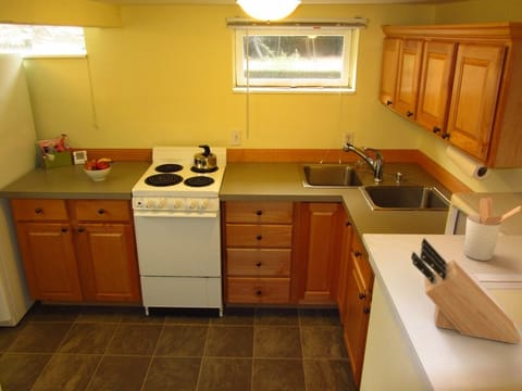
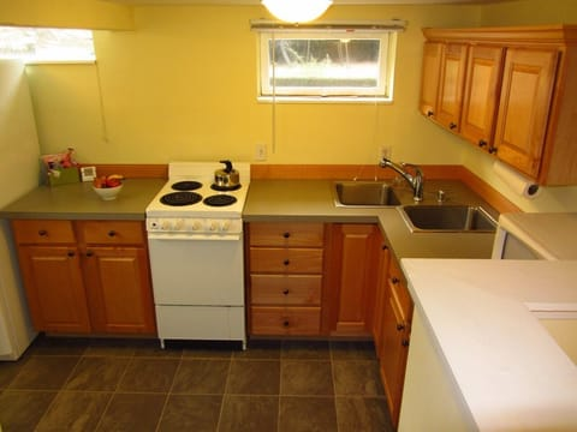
- utensil holder (492, 229)
- knife block (464, 288)
